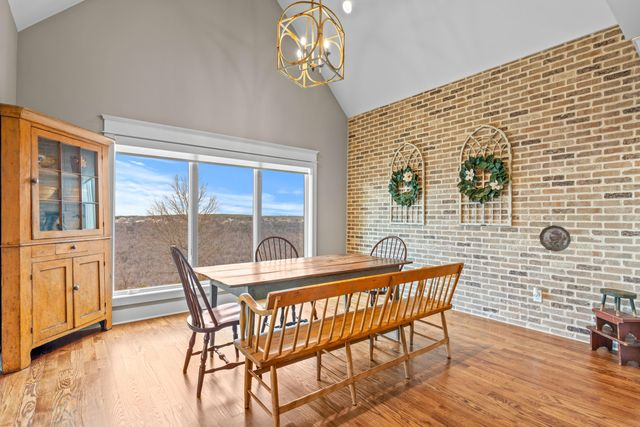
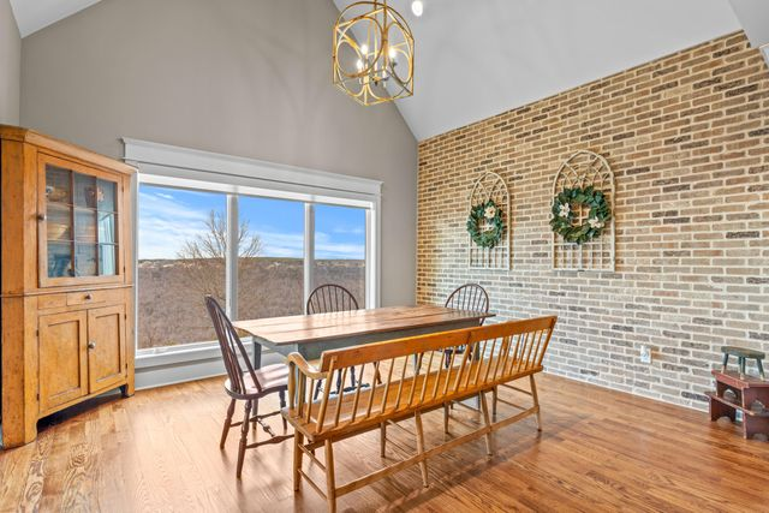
- decorative plate (554, 238)
